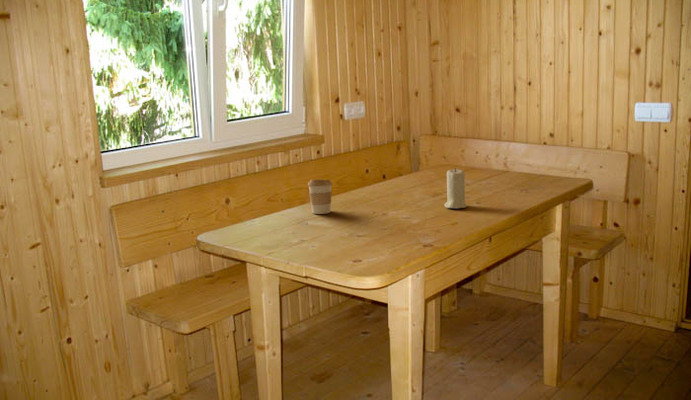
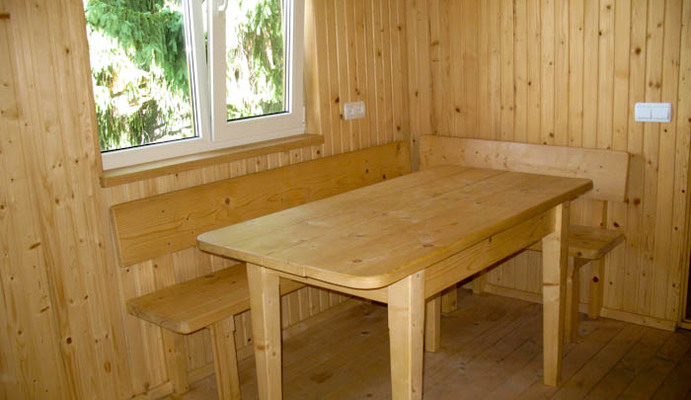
- candle (455, 187)
- coffee cup (320, 195)
